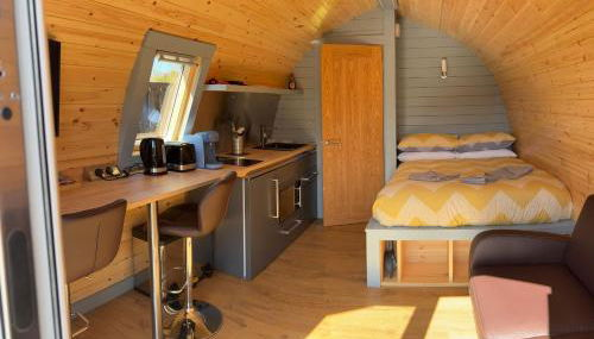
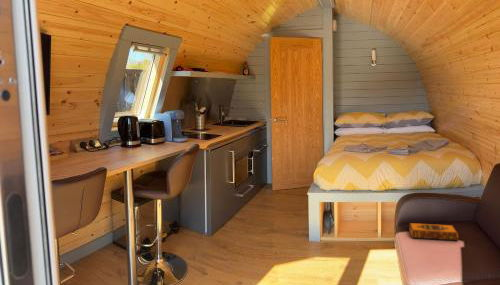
+ hardback book (432, 231)
